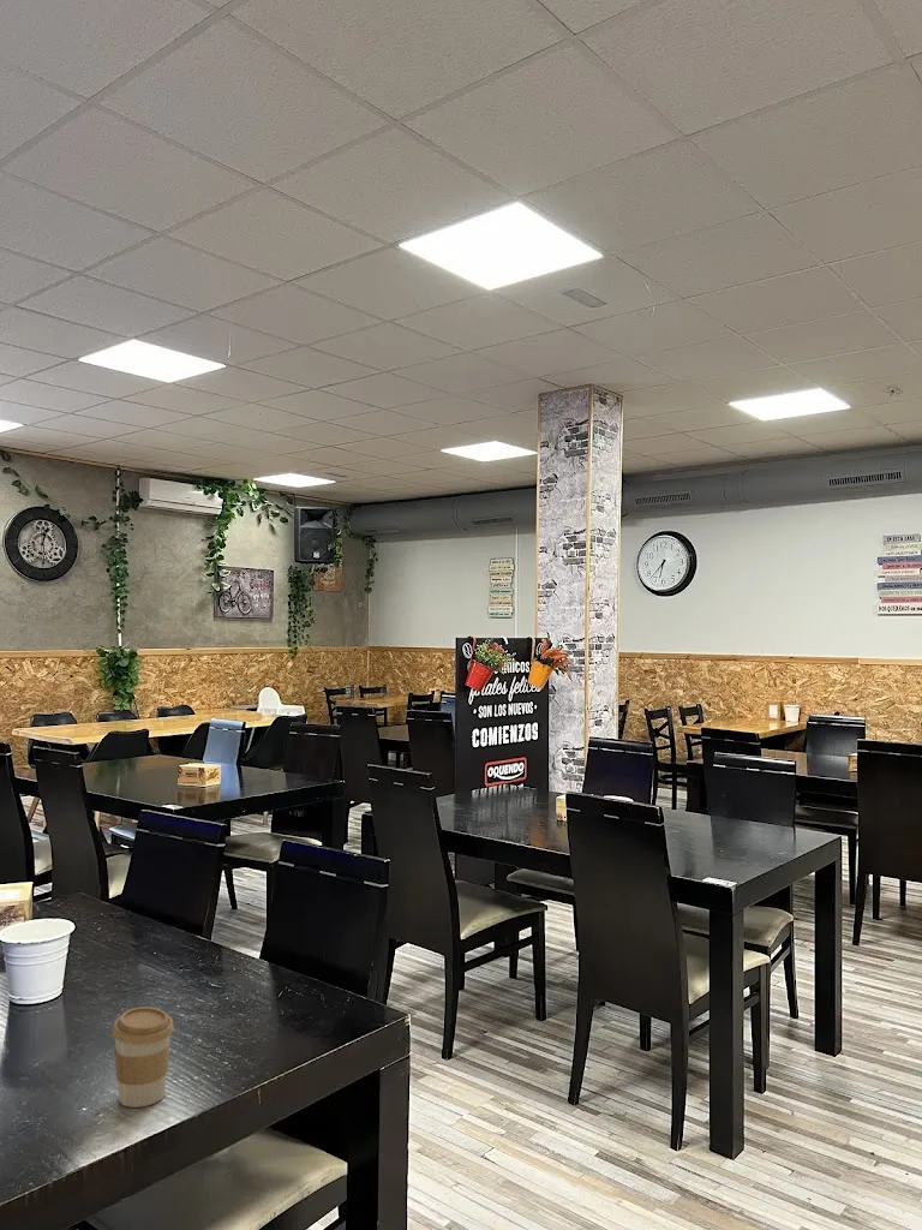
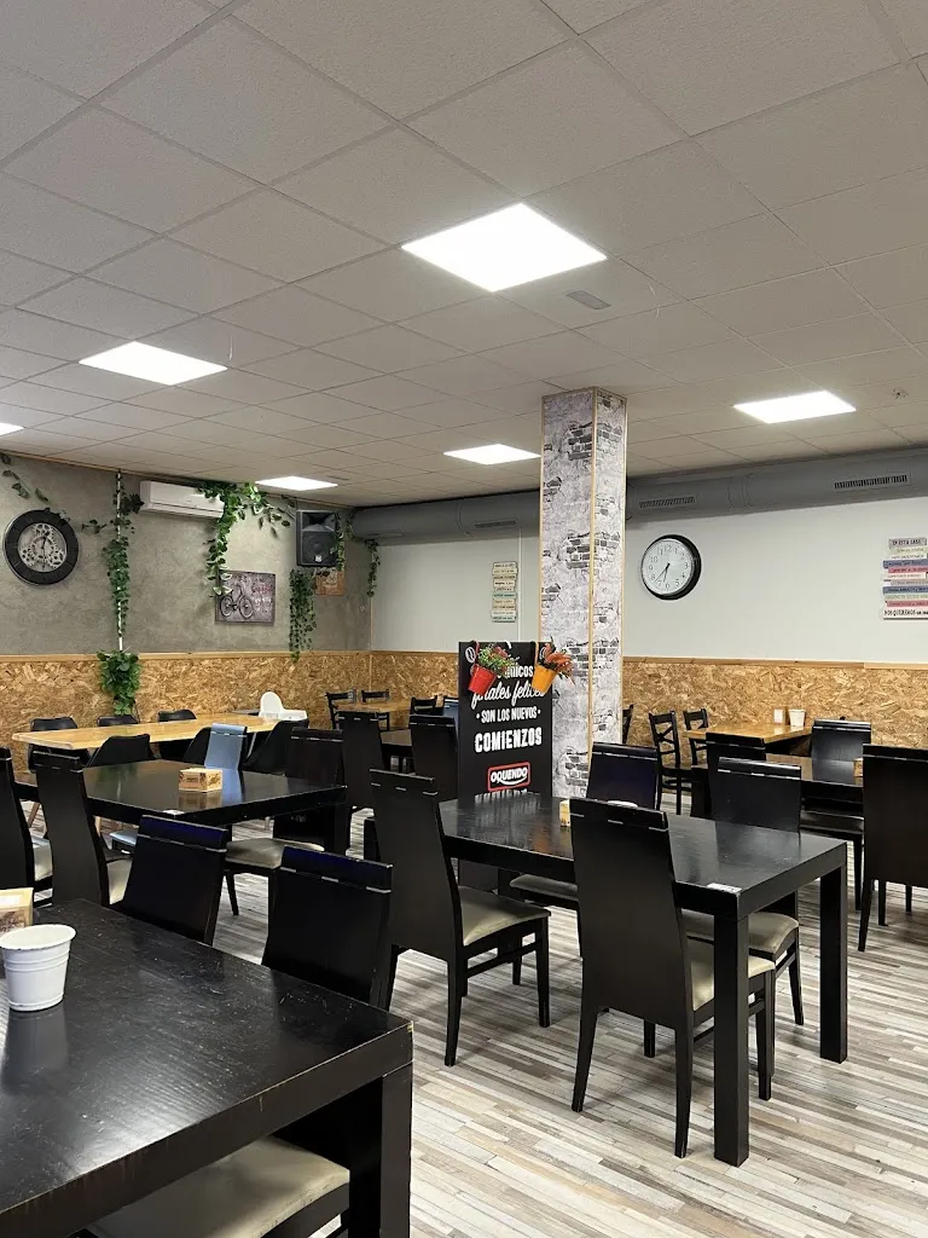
- coffee cup (143, 1055)
